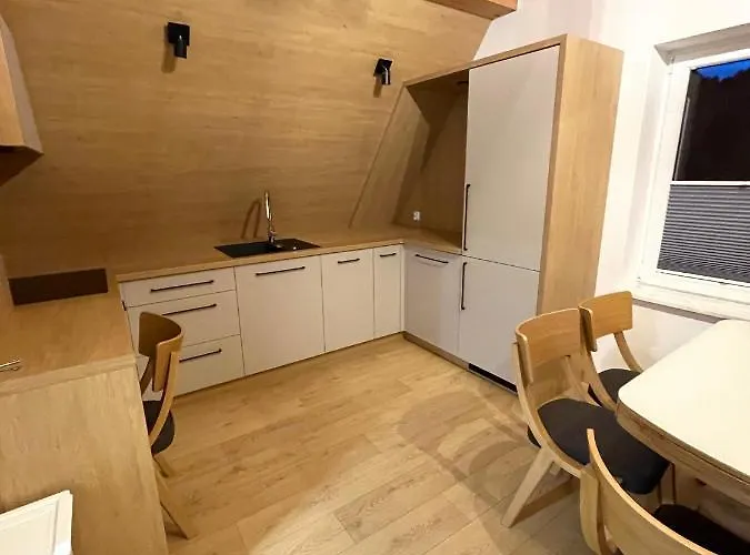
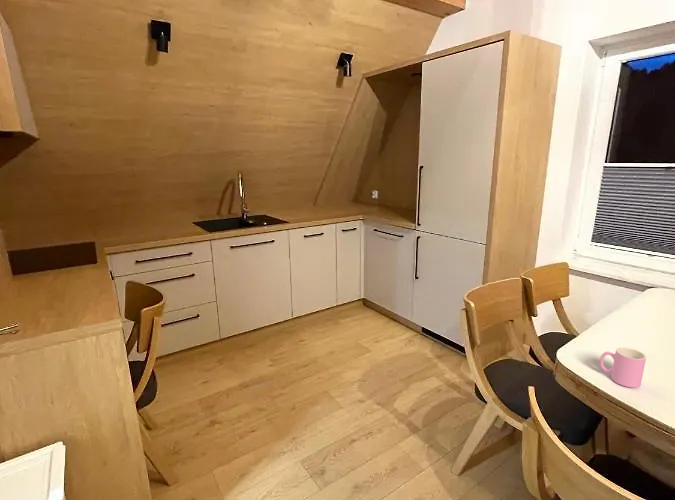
+ cup (621, 365)
